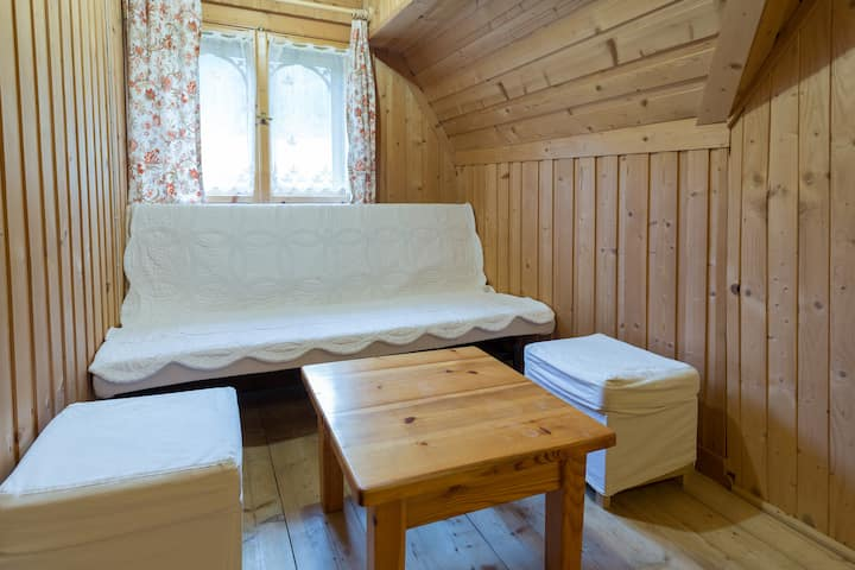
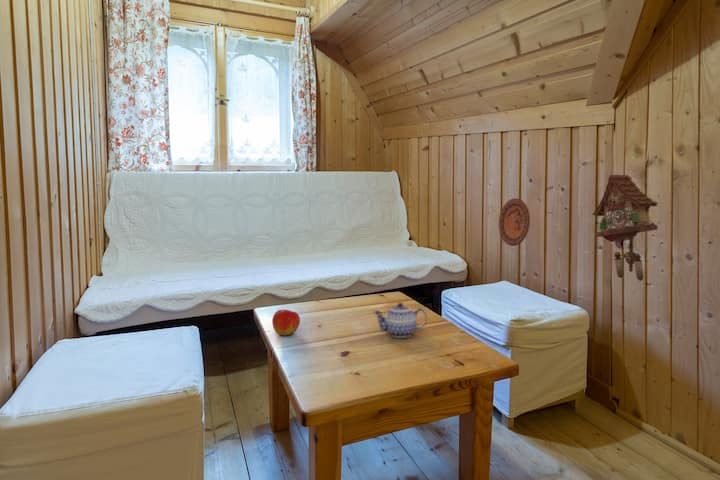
+ apple (286, 321)
+ teapot (400, 318)
+ cuckoo clock (621, 226)
+ decorative plate (514, 222)
